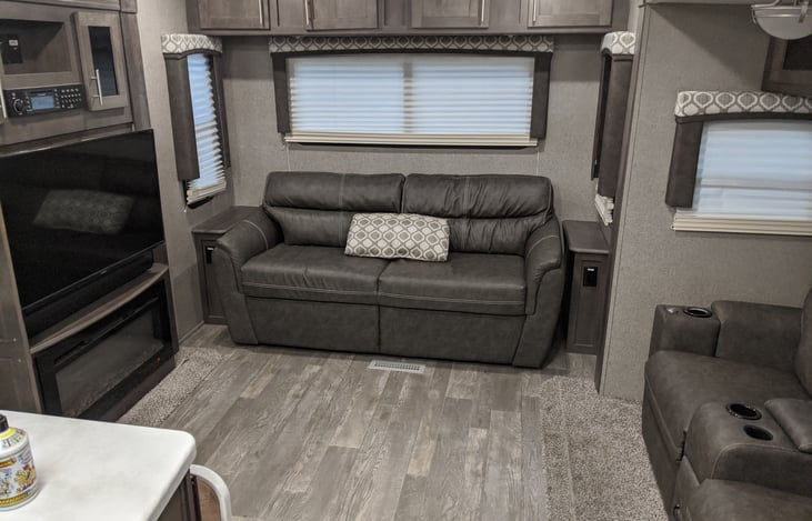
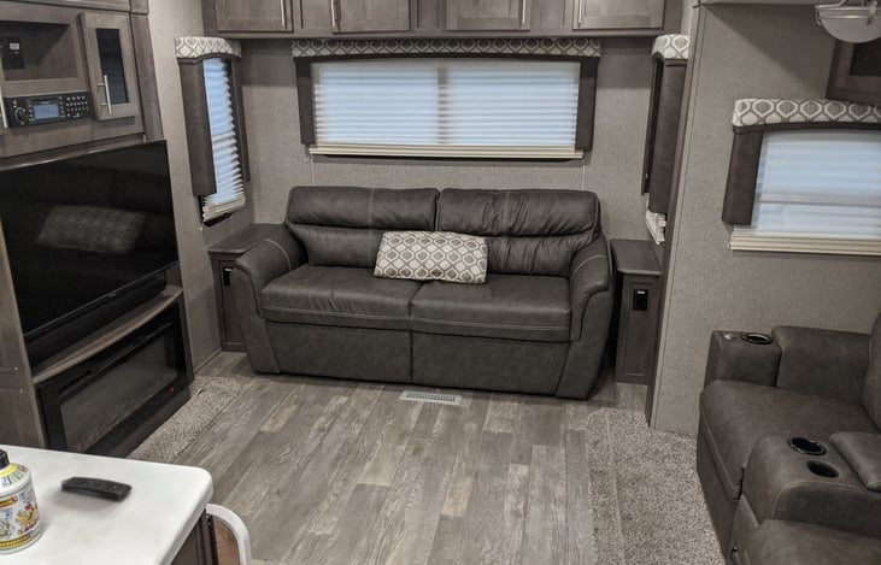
+ remote control (93, 487)
